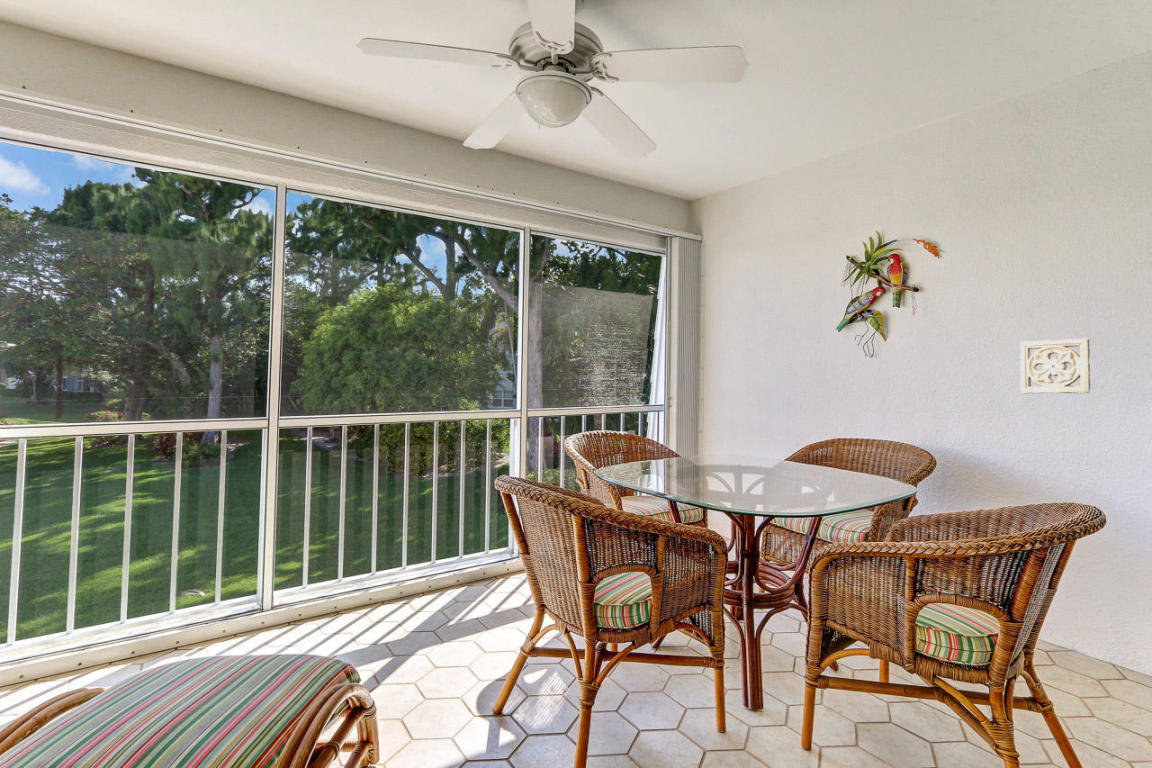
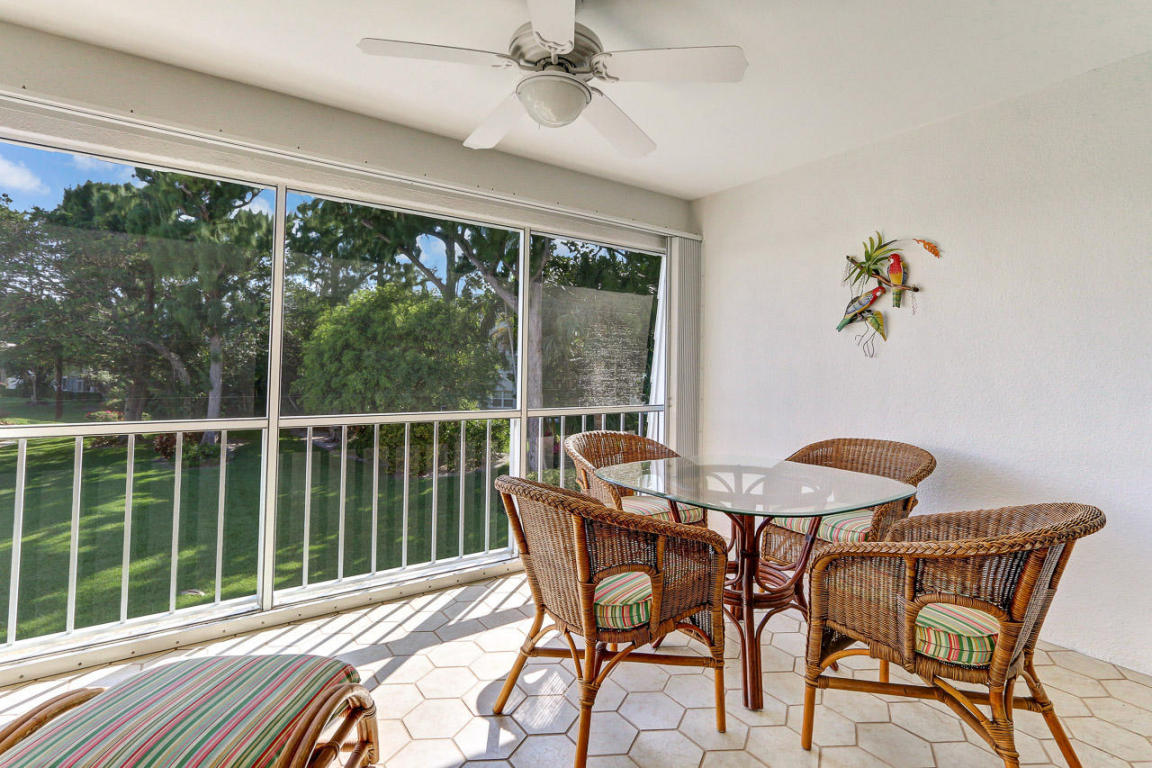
- wall ornament (1053, 367)
